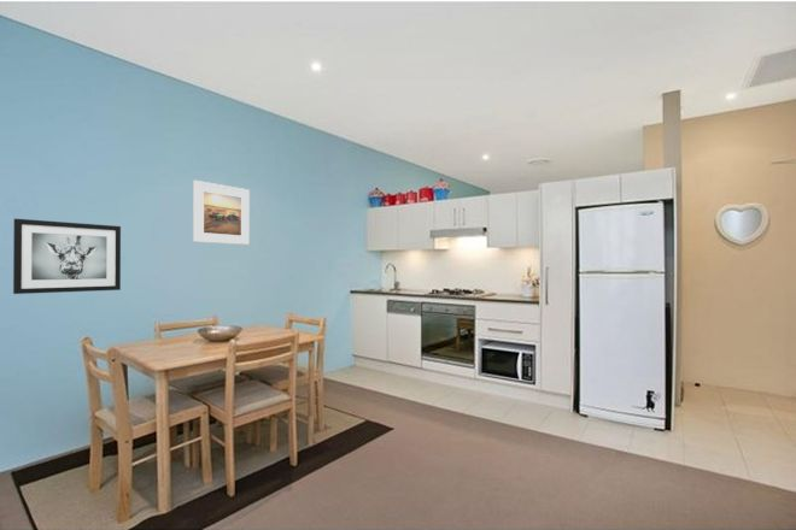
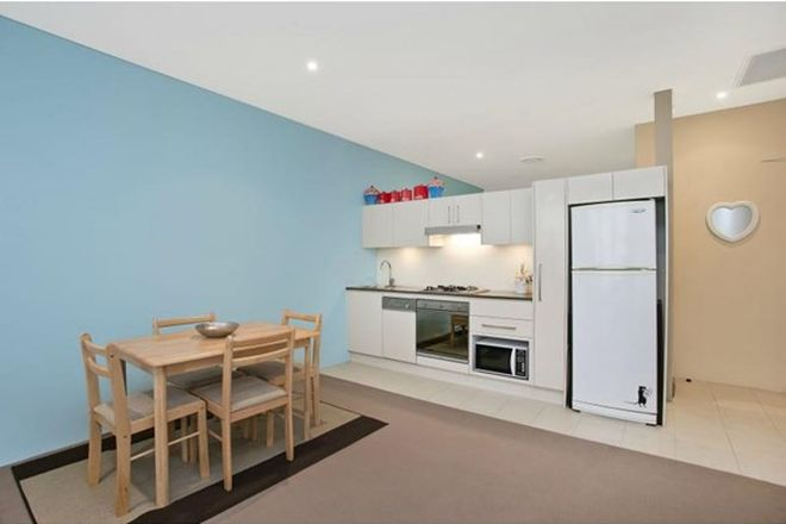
- wall art (71, 257)
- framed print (222, 214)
